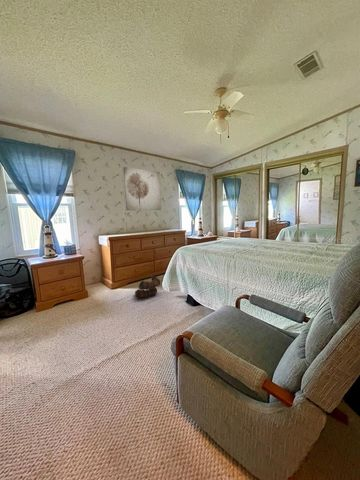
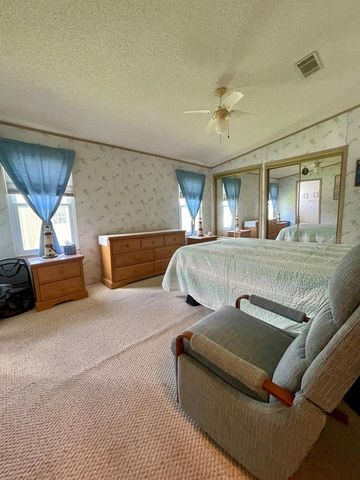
- boots (145, 286)
- wall art (143, 190)
